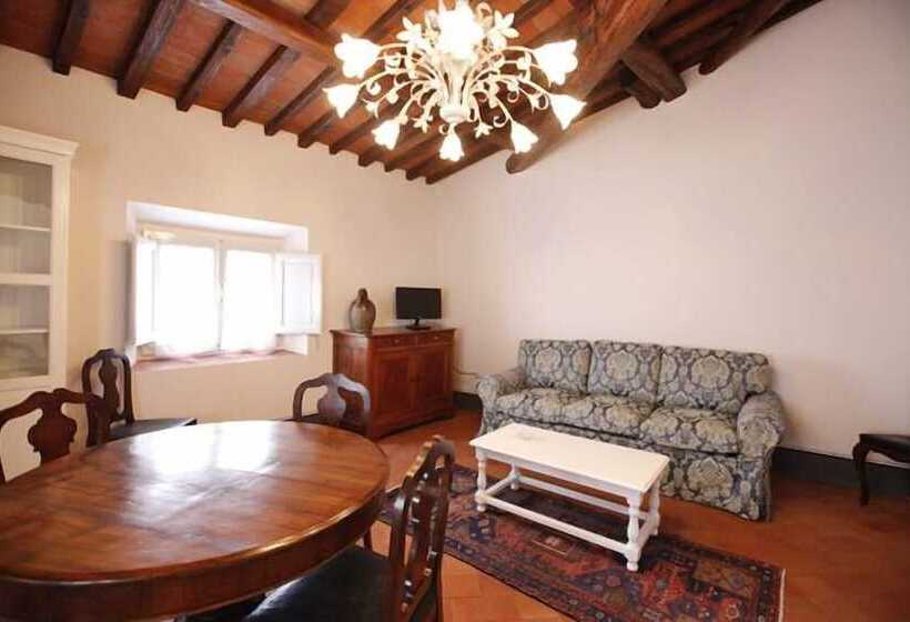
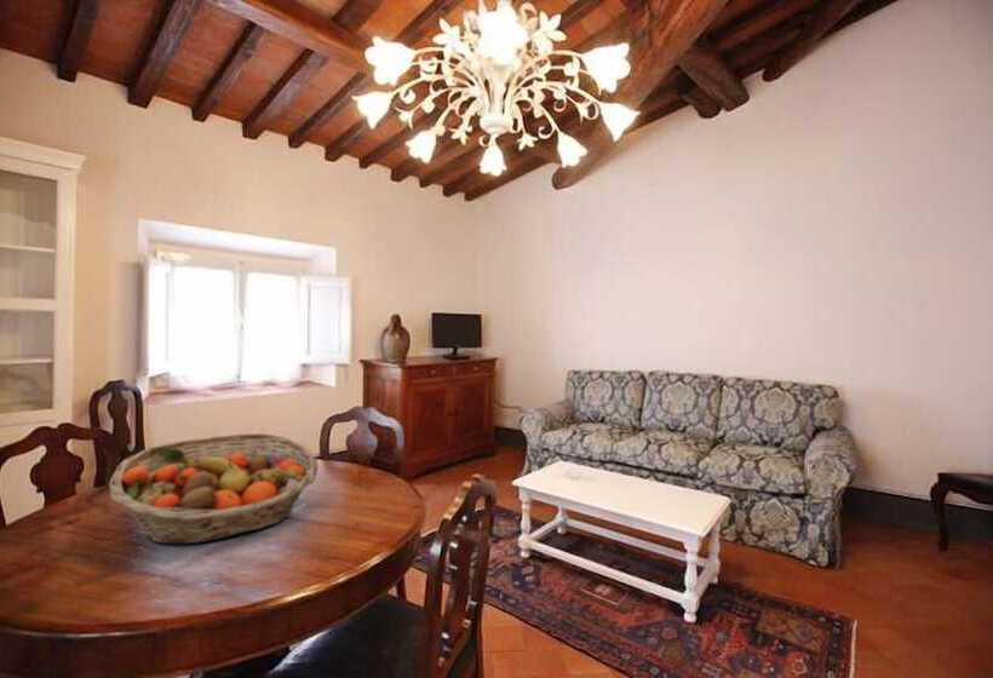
+ fruit basket (223, 482)
